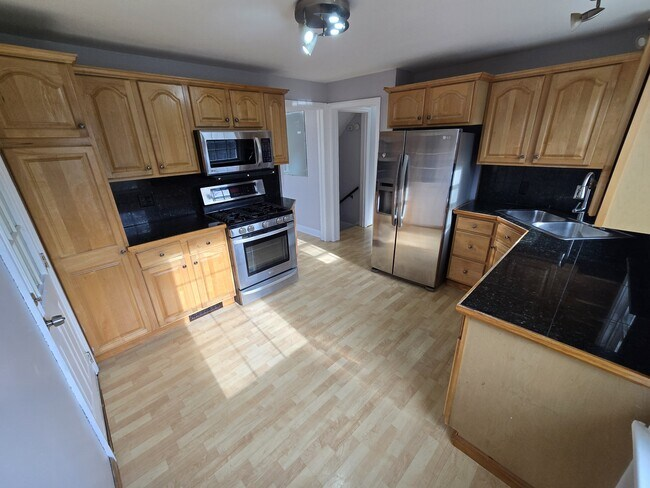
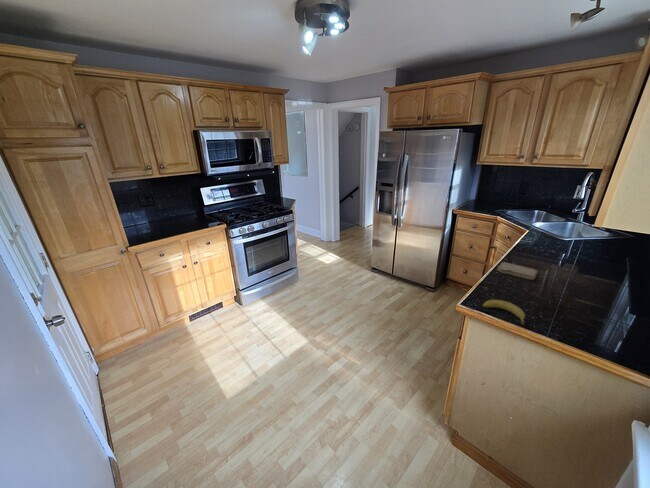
+ washcloth (517, 270)
+ fruit (506, 309)
